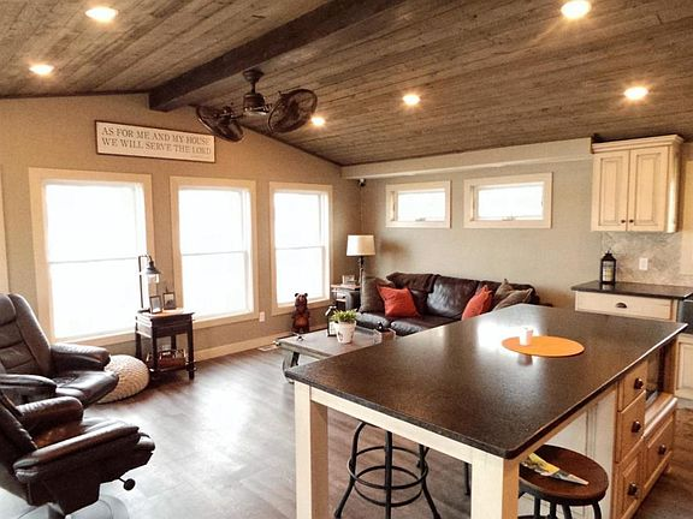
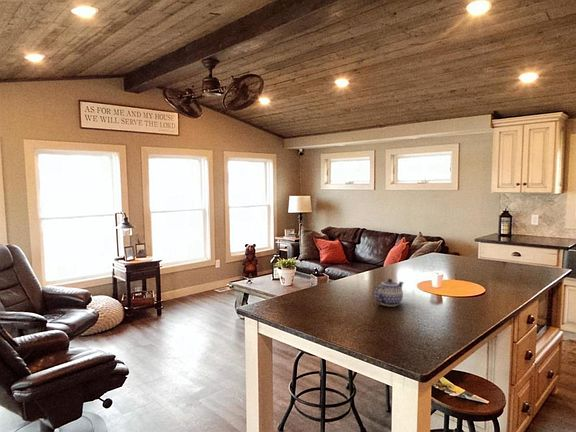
+ teapot (389, 291)
